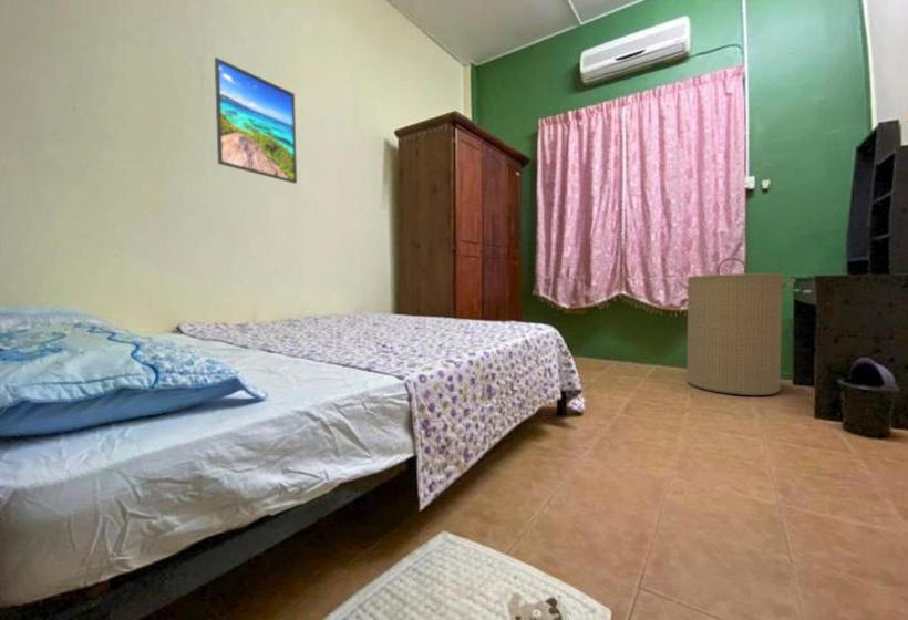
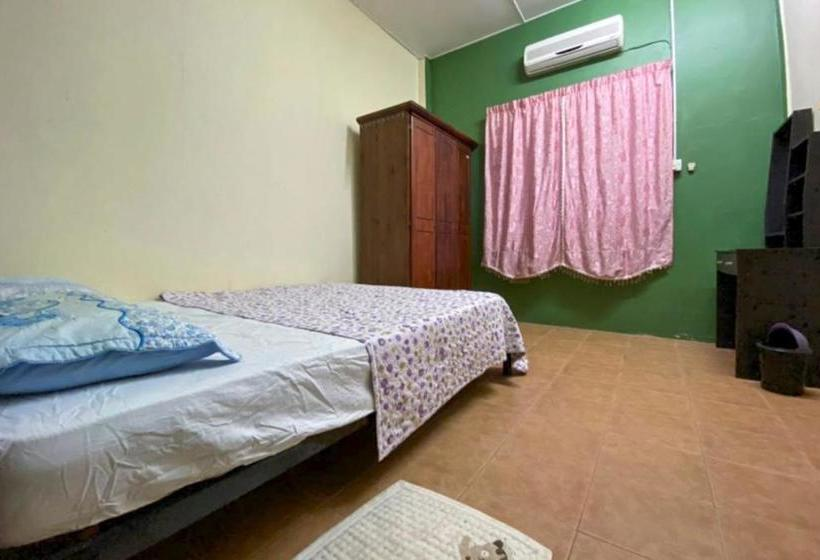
- laundry hamper (732, 322)
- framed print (259, 125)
